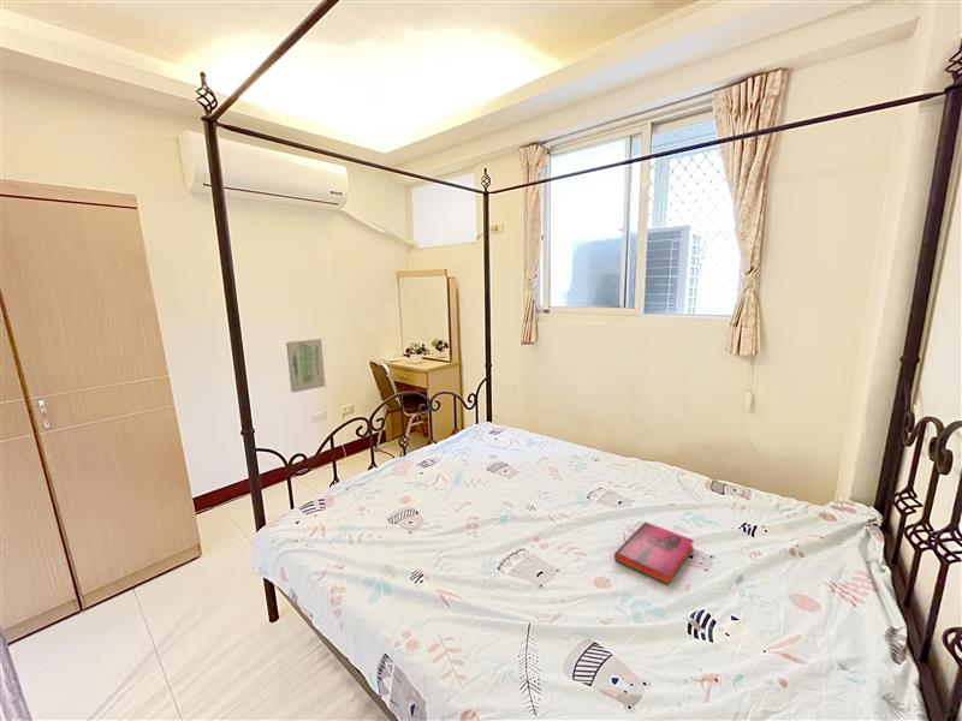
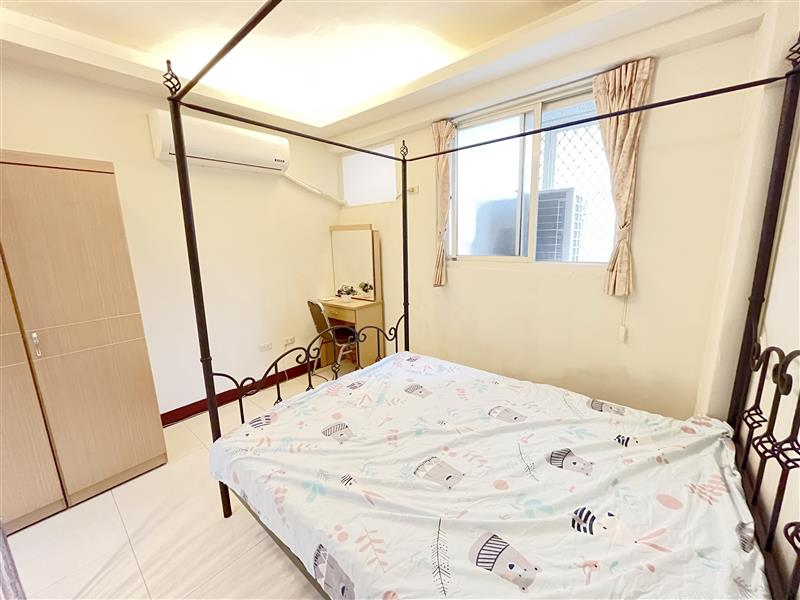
- hardback book (654, 549)
- wall art (305, 364)
